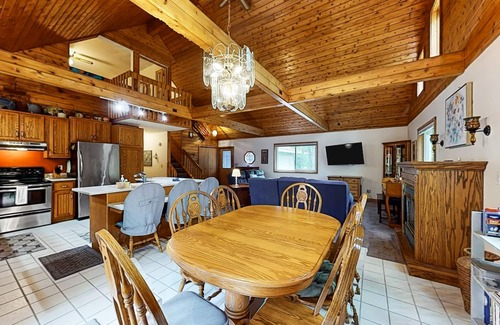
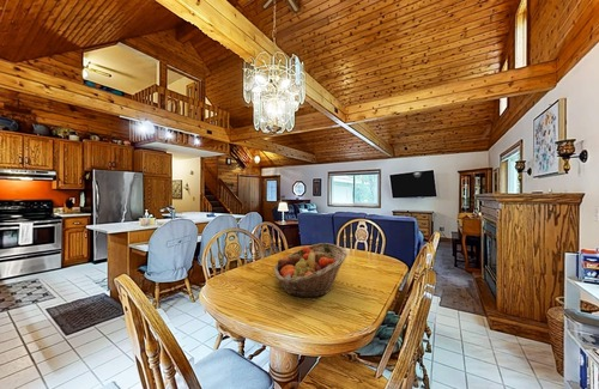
+ fruit basket (309, 266)
